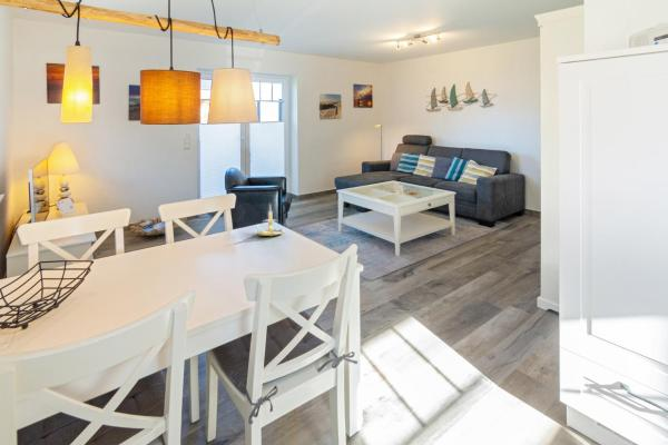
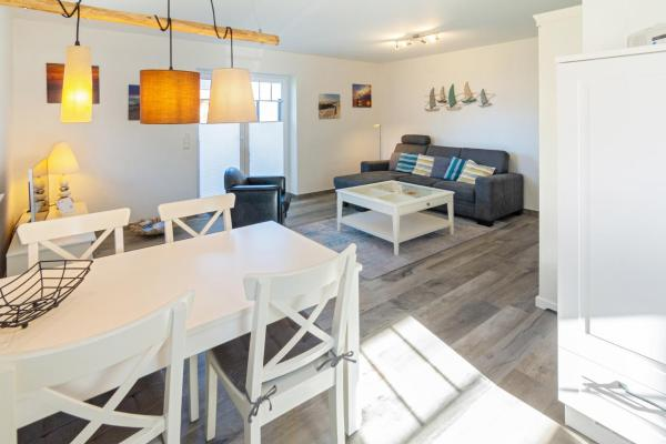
- candle holder (268, 218)
